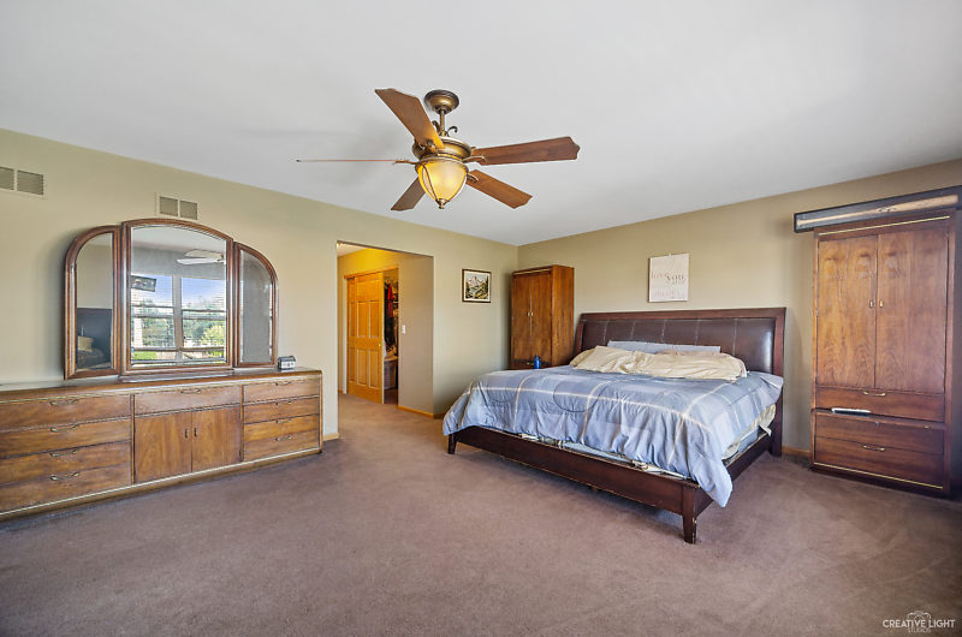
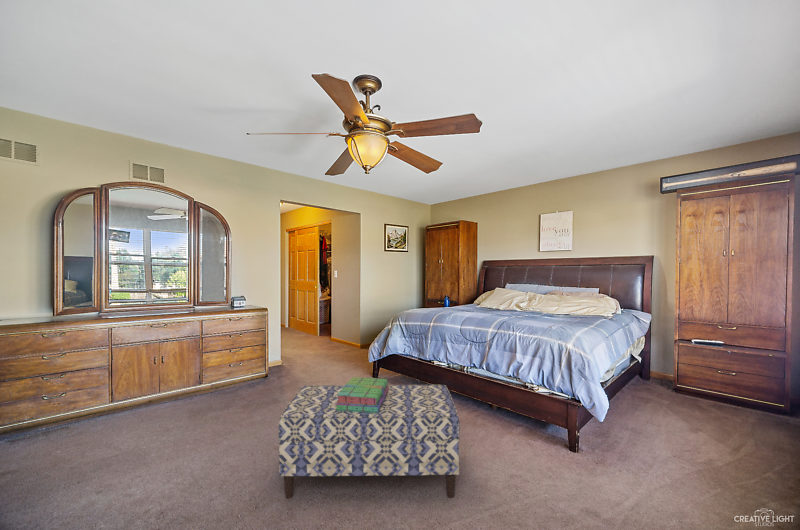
+ bench (372, 437)
+ stack of books (363, 393)
